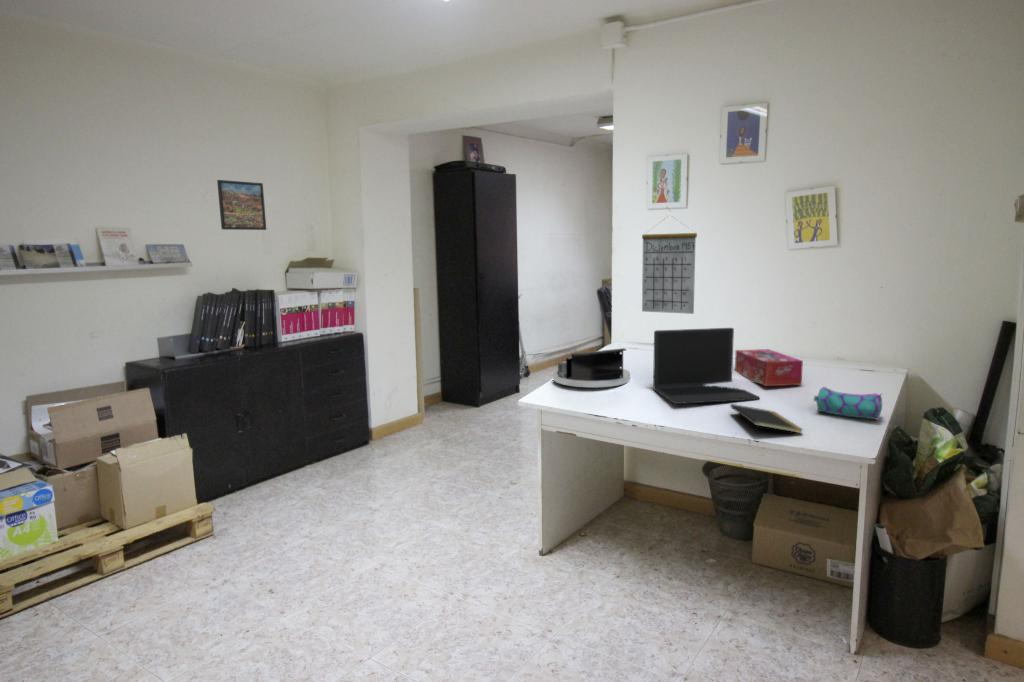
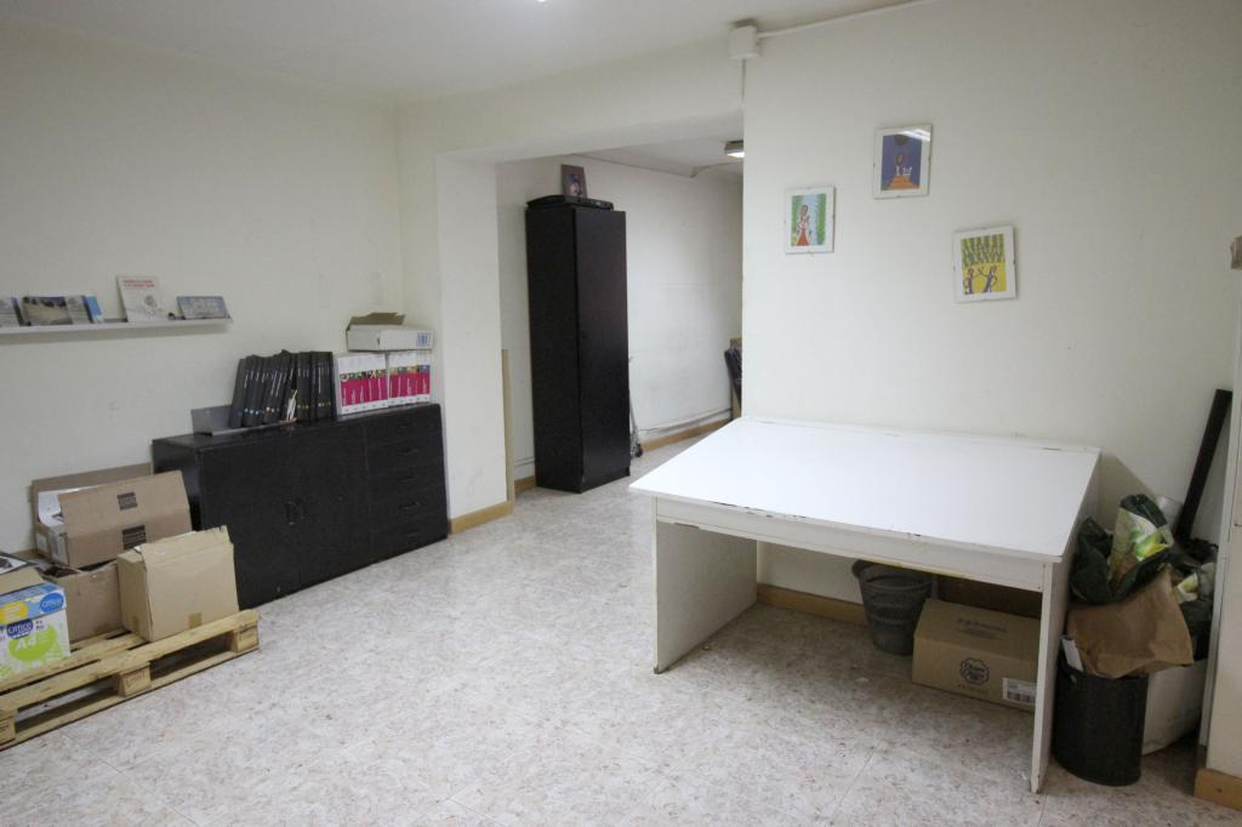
- notepad (764, 417)
- pencil case (848, 402)
- laptop (705, 363)
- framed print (242, 205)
- desk organizer (591, 363)
- calendar (668, 264)
- tissue box (767, 366)
